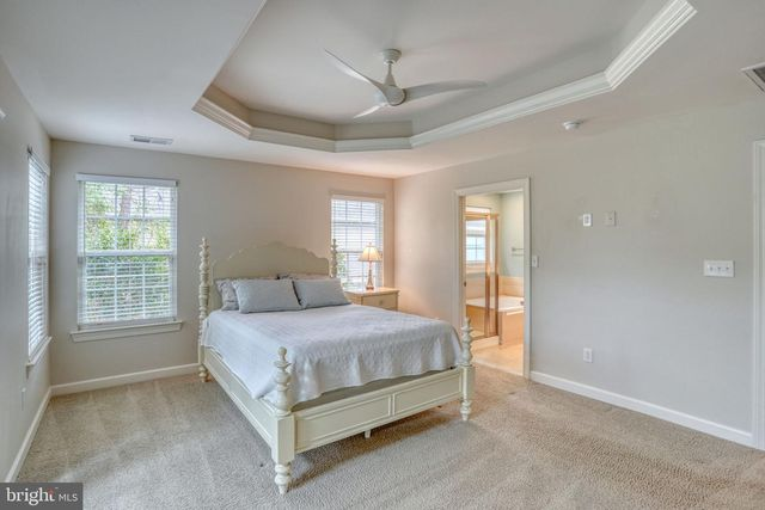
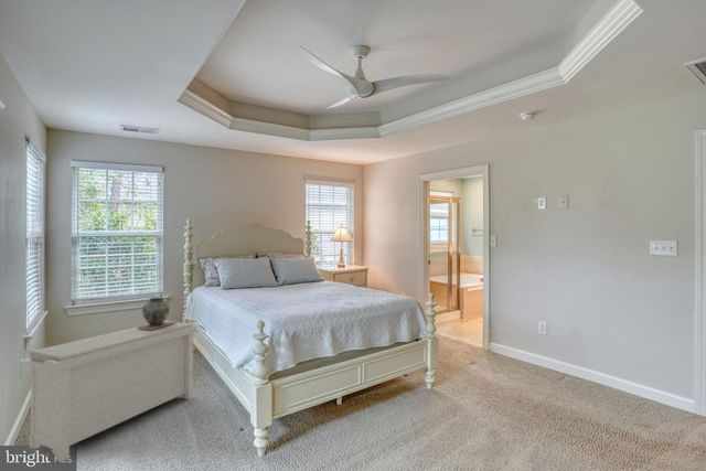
+ decorative vase (157, 311)
+ bench (121, 377)
